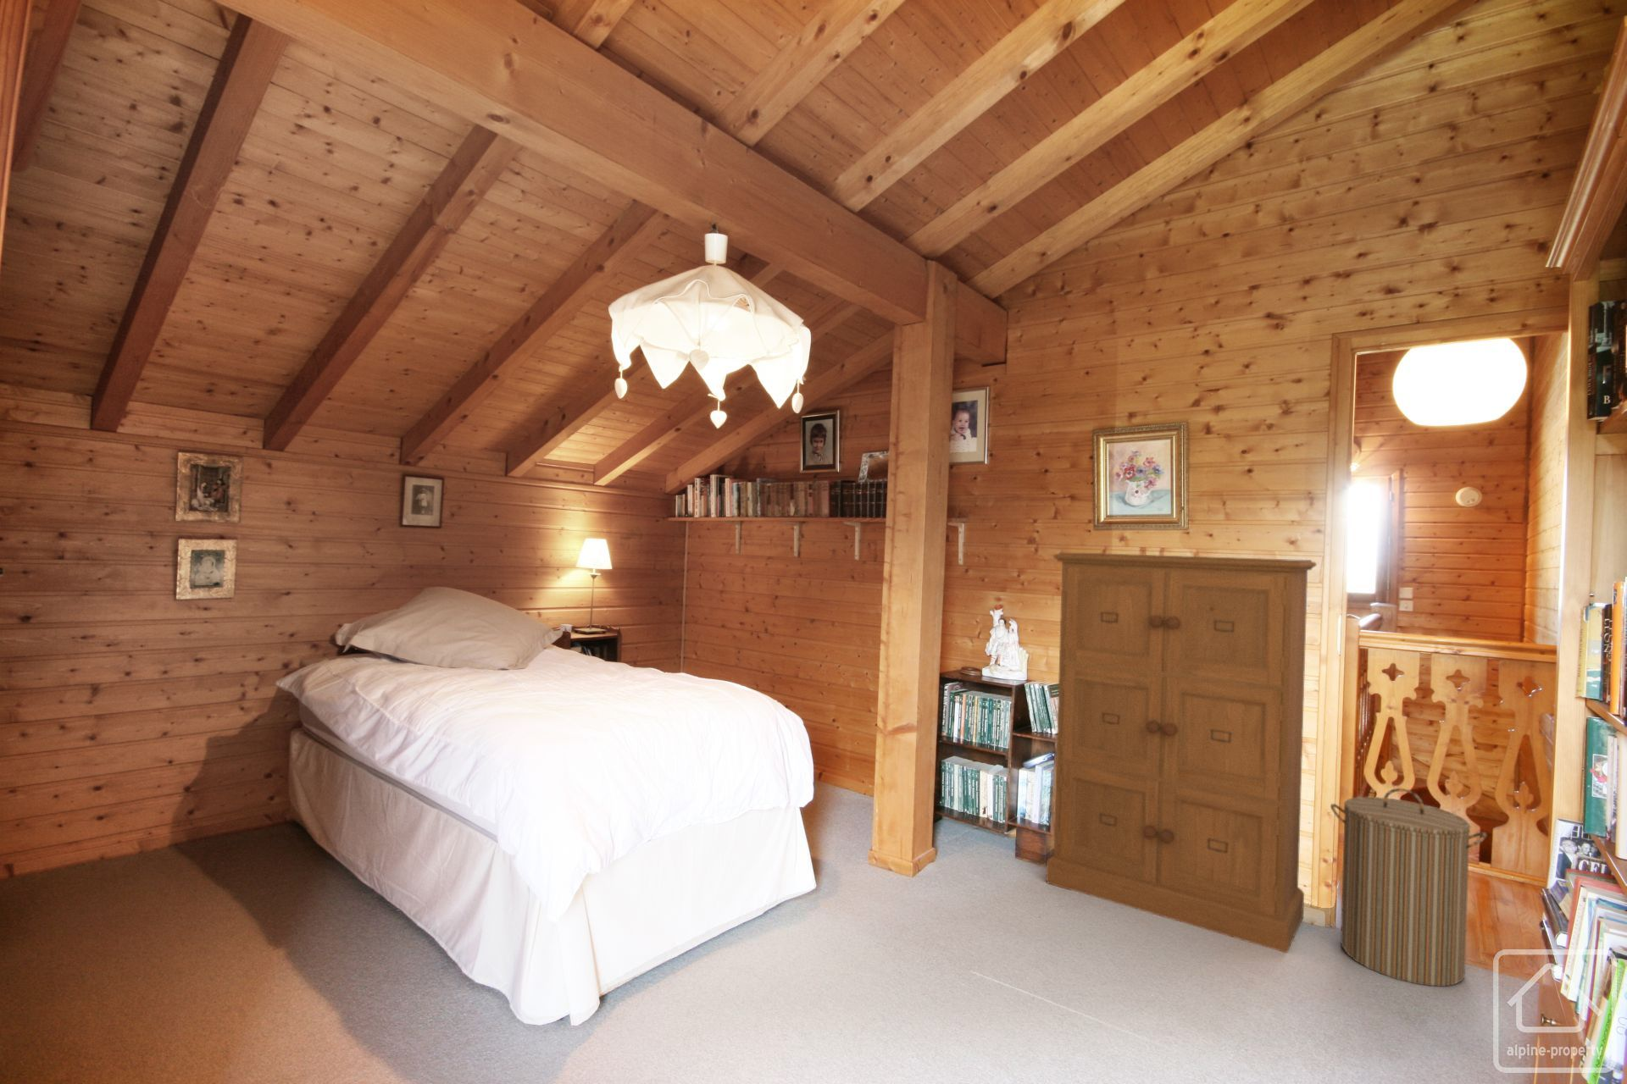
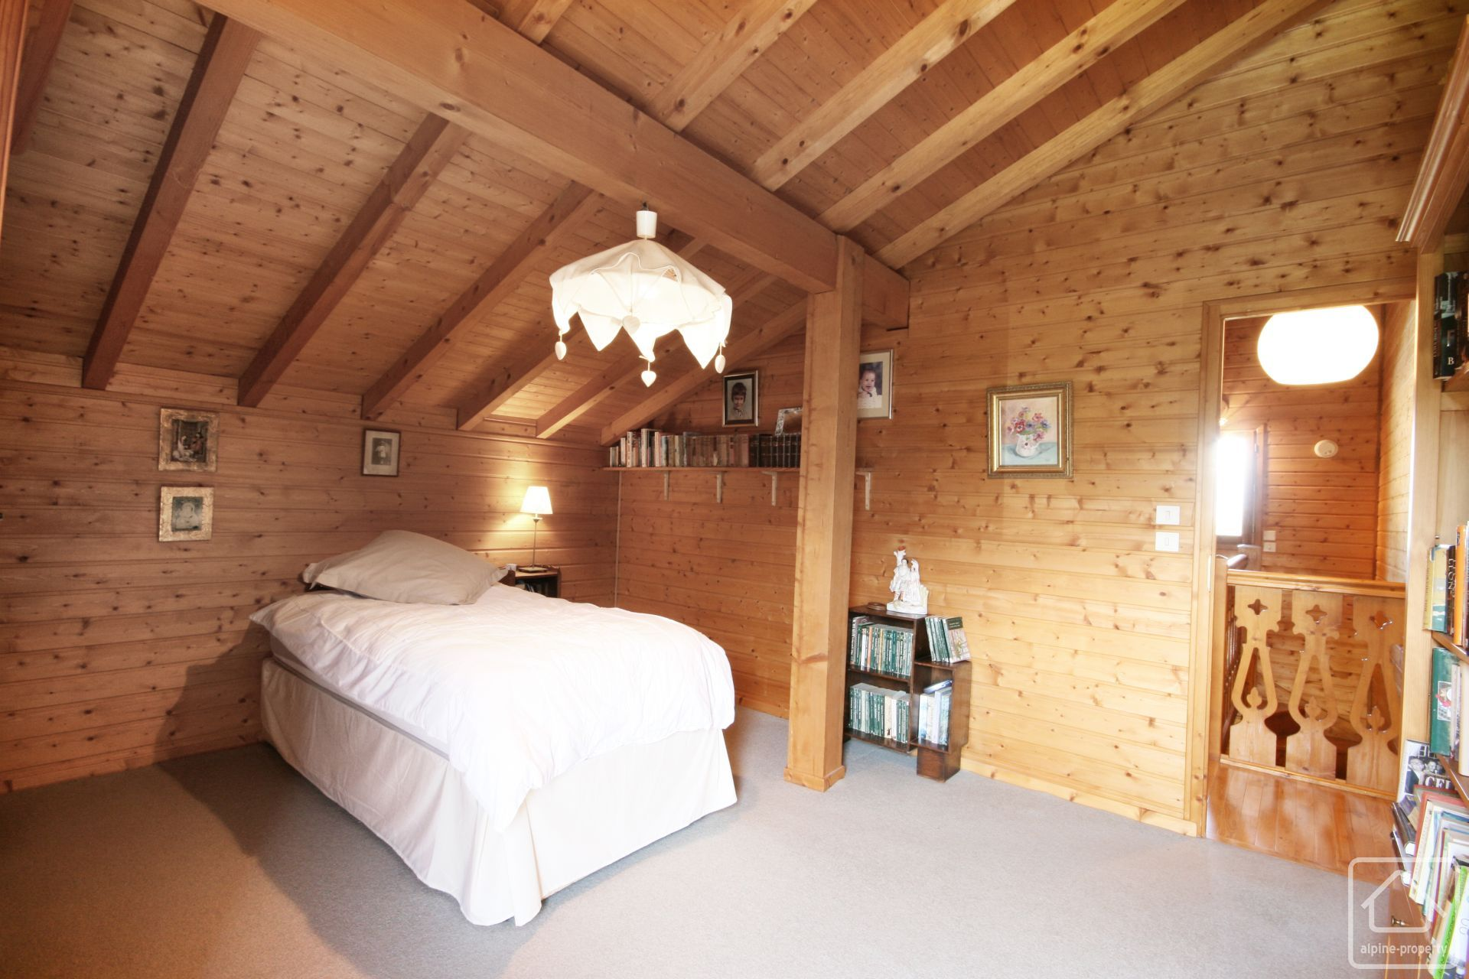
- cabinet (1174, 727)
- laundry hamper (1402, 873)
